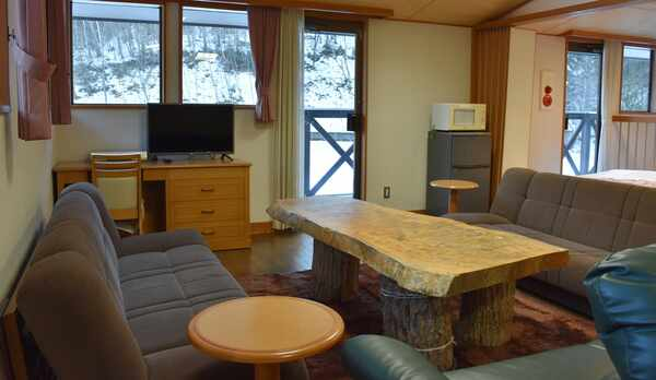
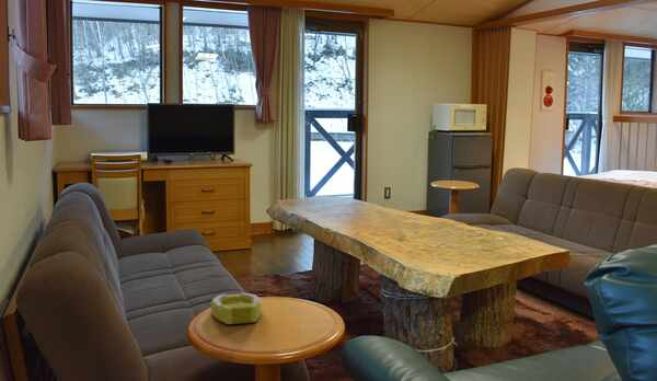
+ ashtray (237, 305)
